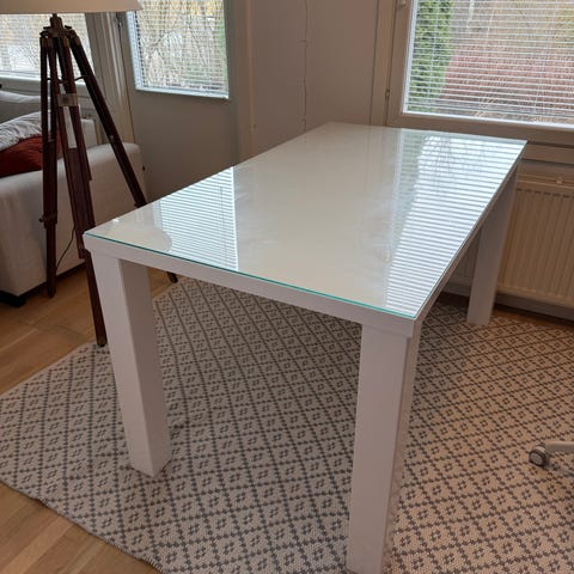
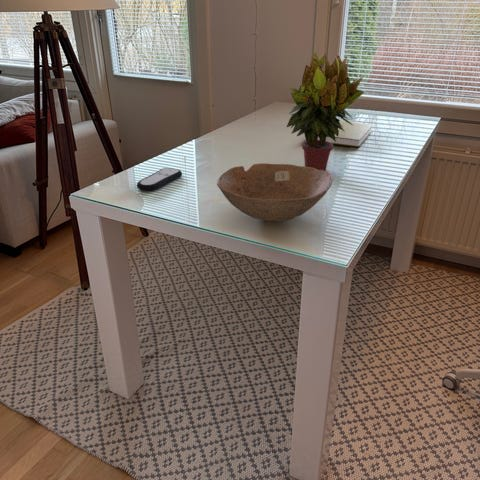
+ potted plant (319, 115)
+ bowl (274, 197)
+ remote control (159, 178)
+ book (340, 132)
